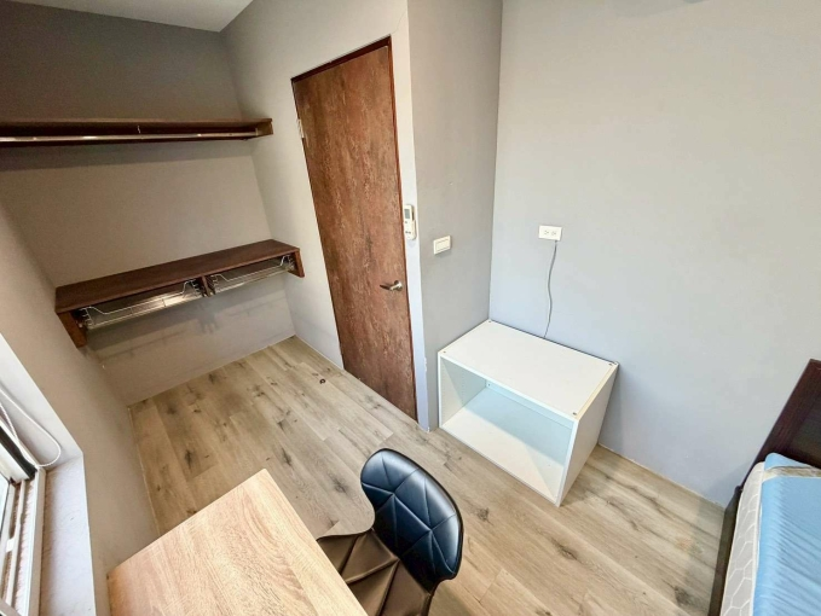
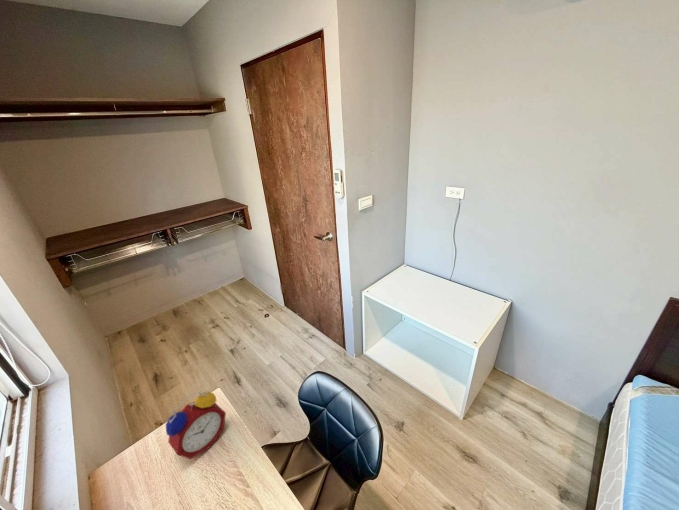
+ alarm clock (194, 419)
